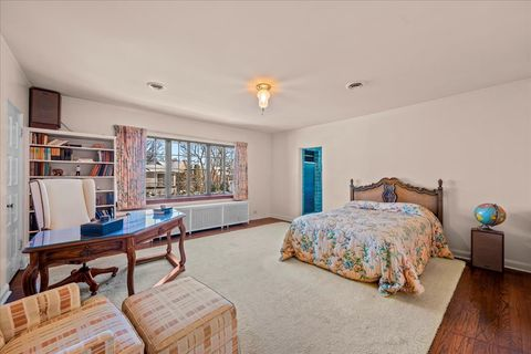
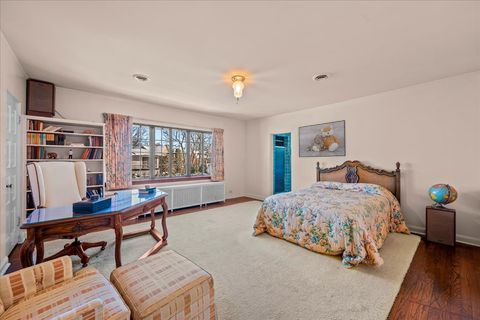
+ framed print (320, 140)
